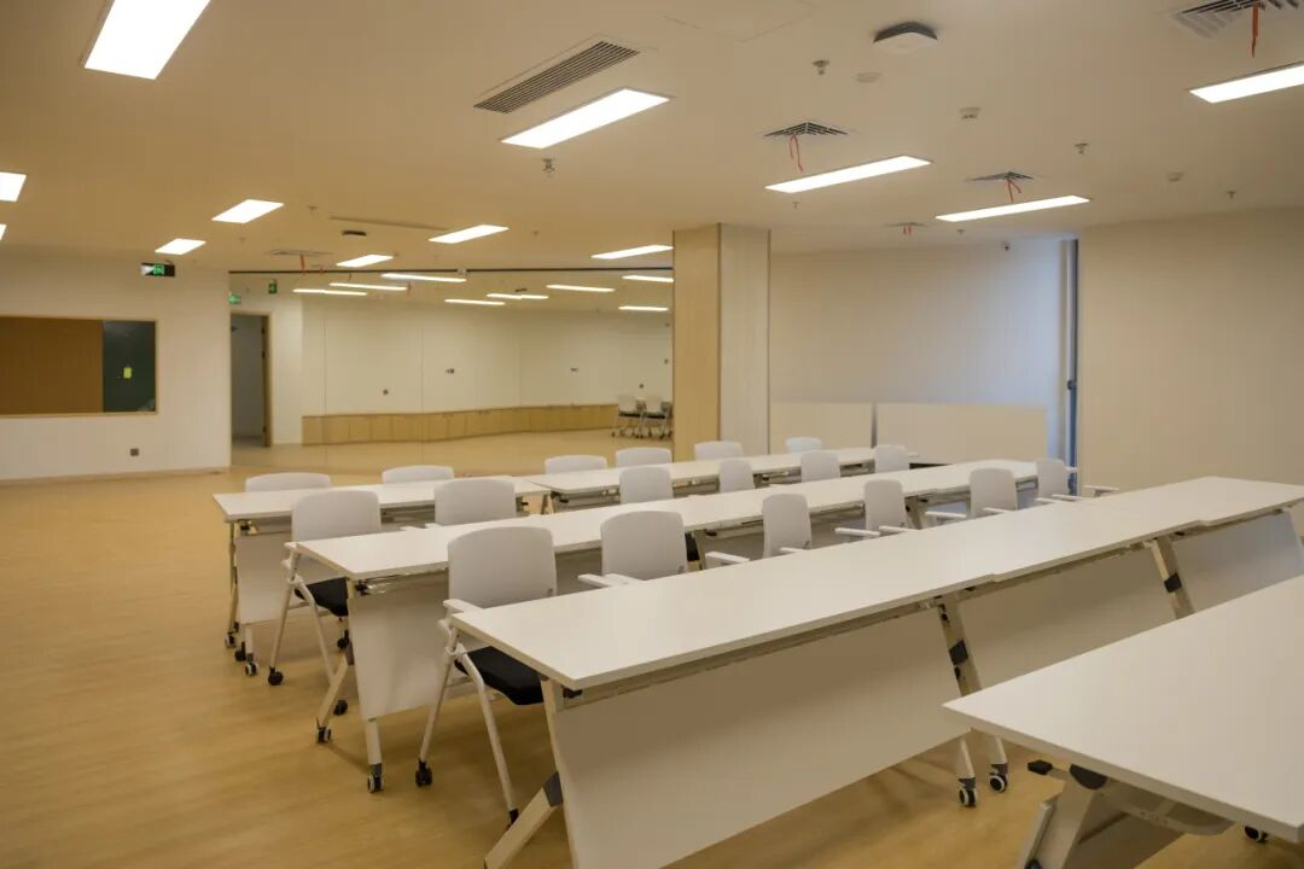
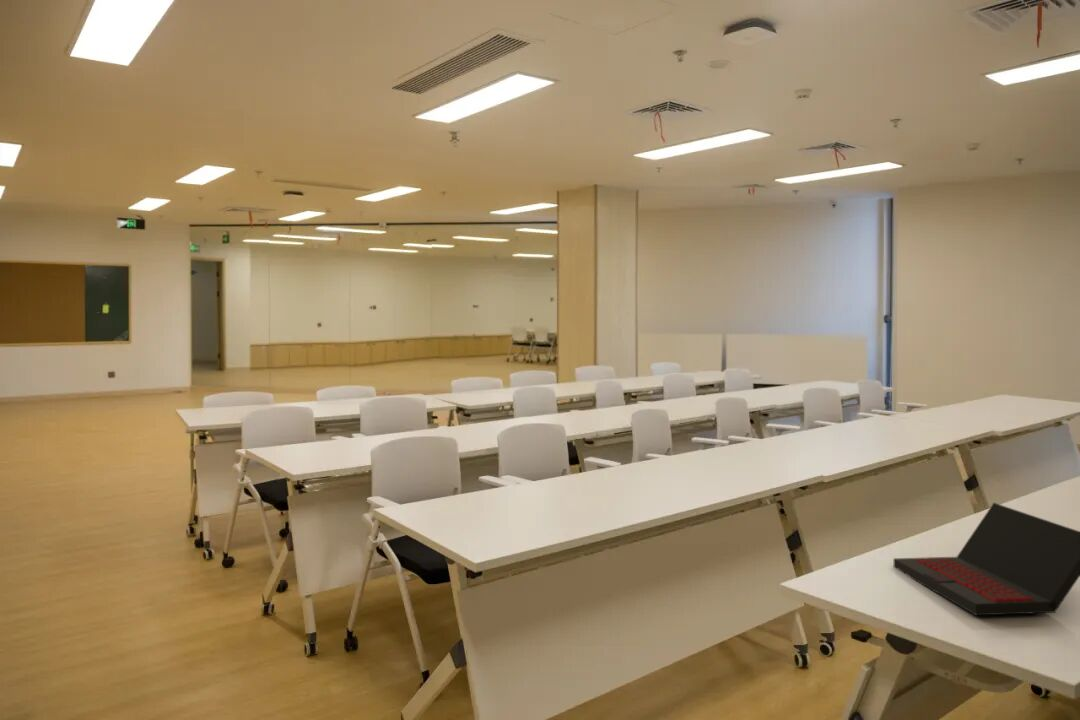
+ laptop (989, 553)
